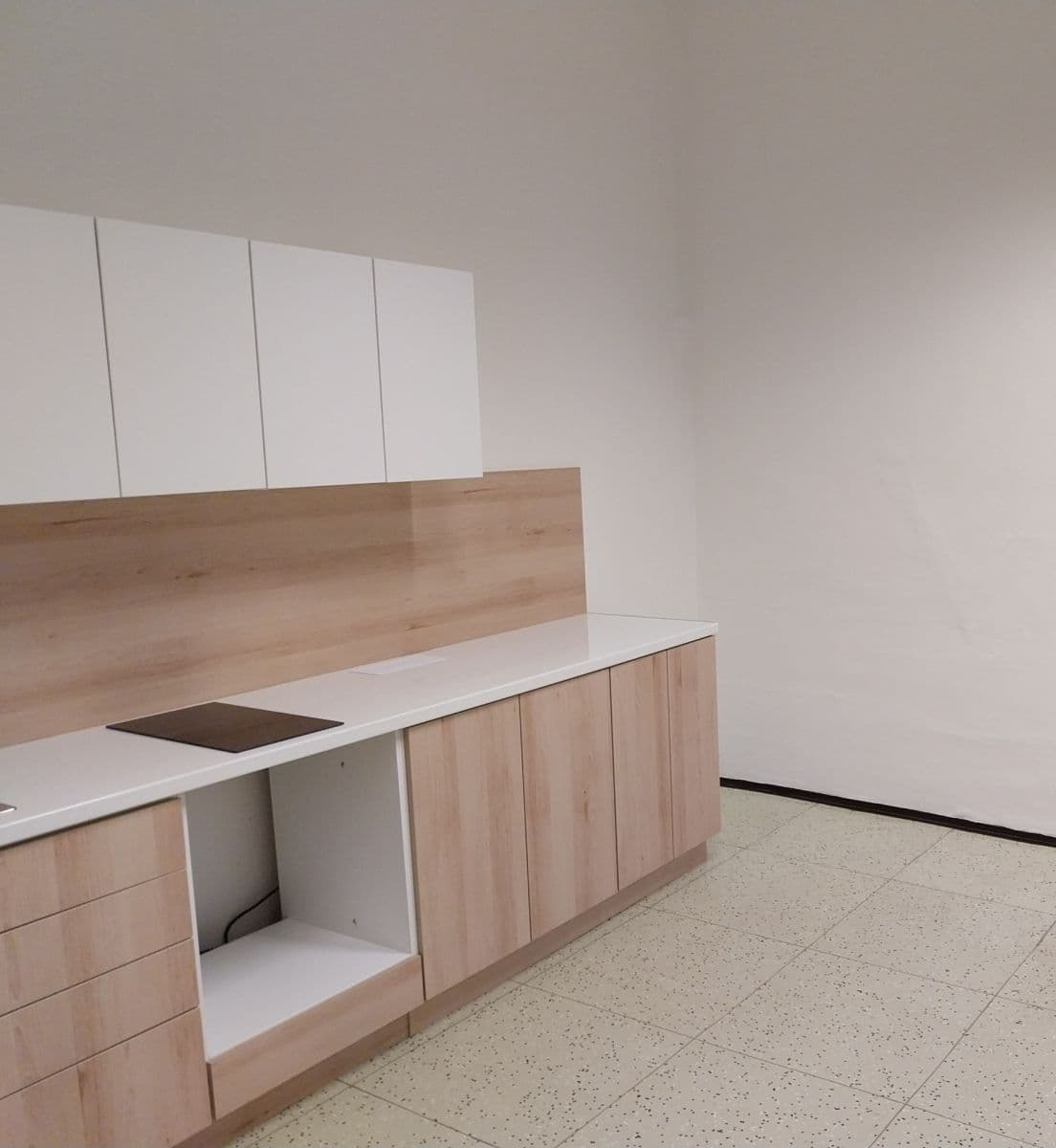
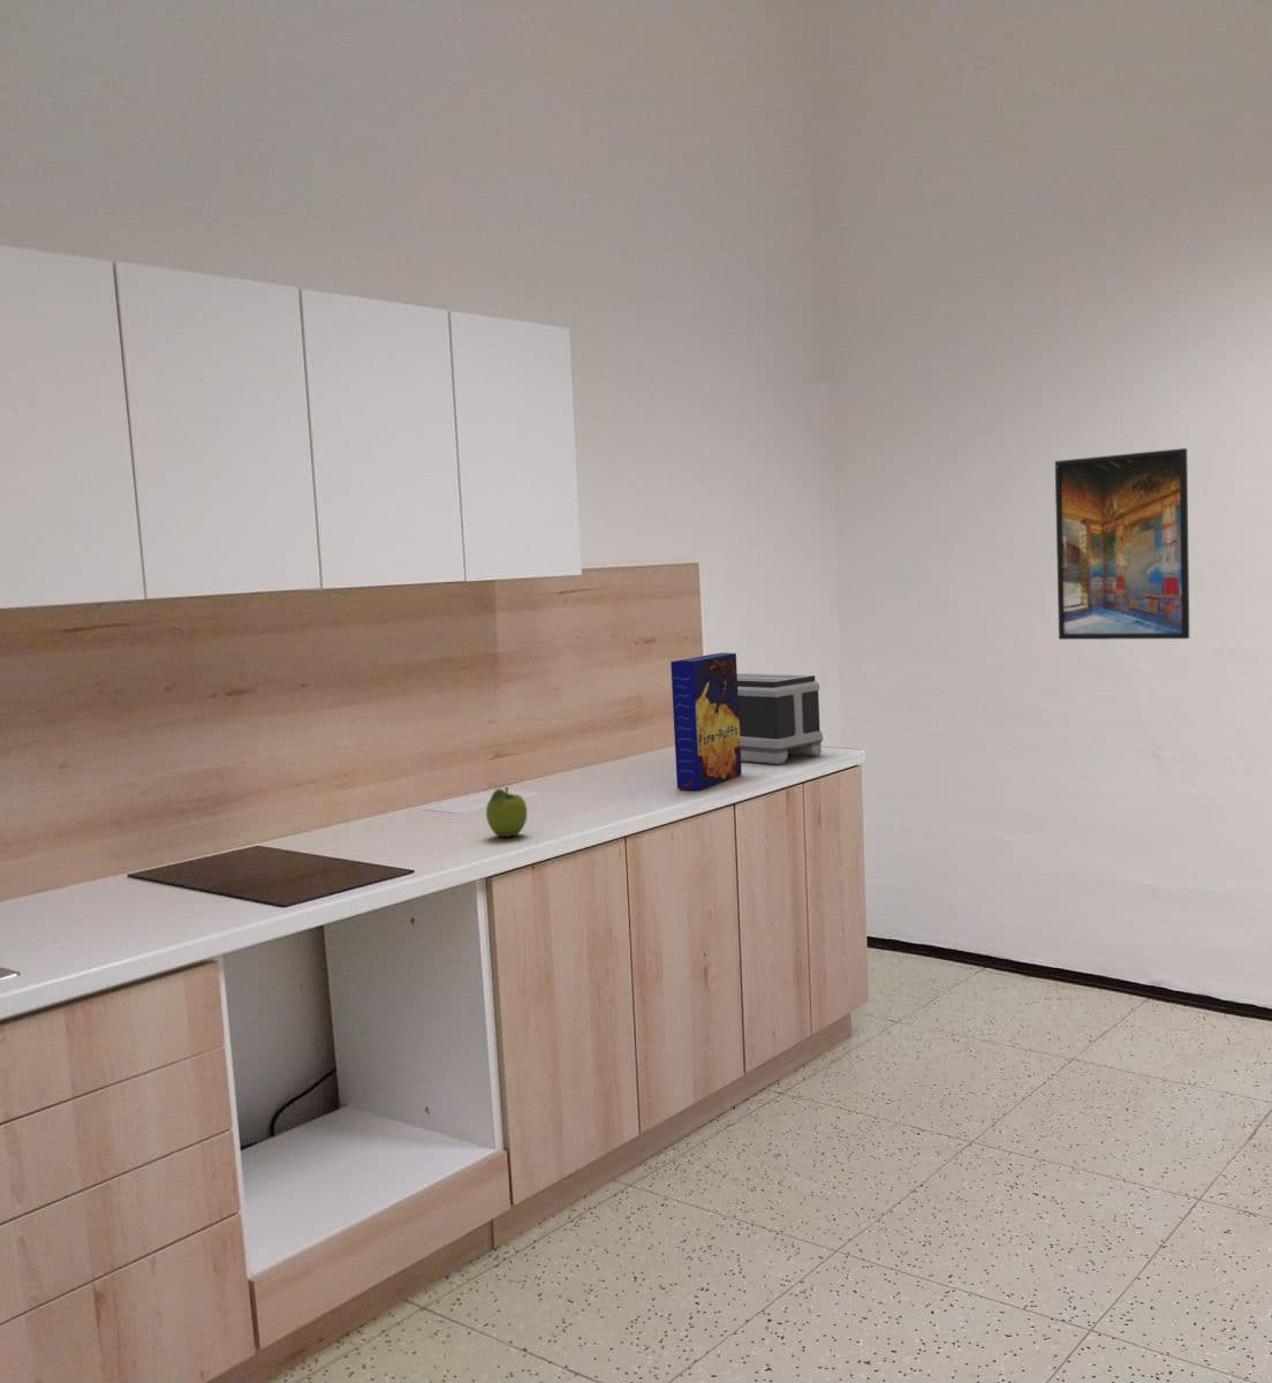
+ cereal box (706, 719)
+ fruit (505, 811)
+ toaster (749, 716)
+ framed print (1120, 547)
